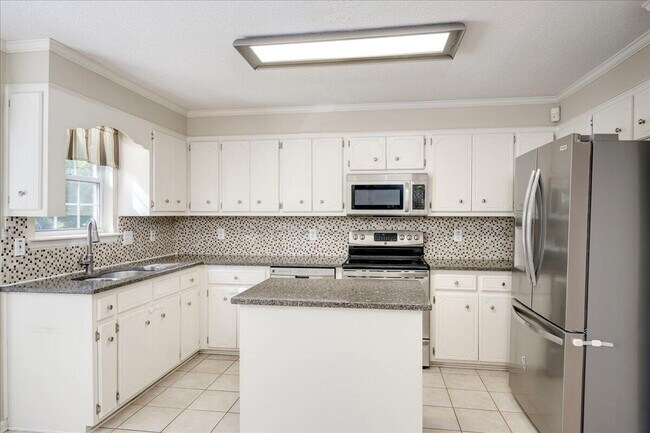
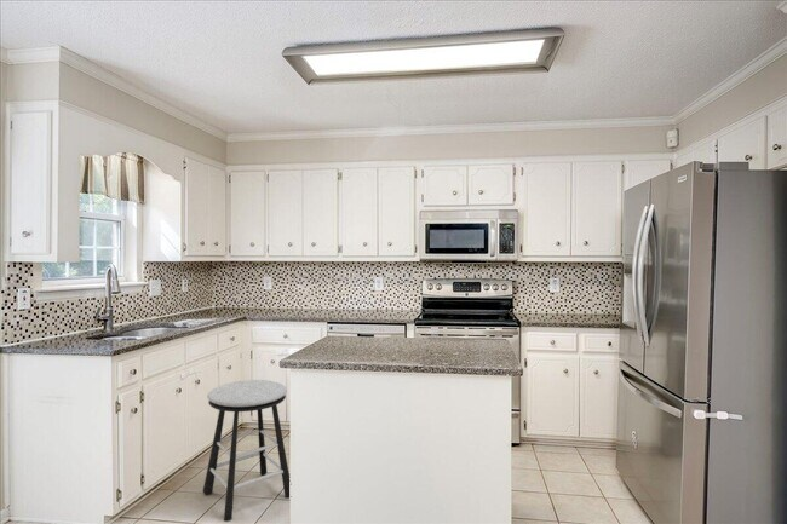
+ stool (247, 434)
